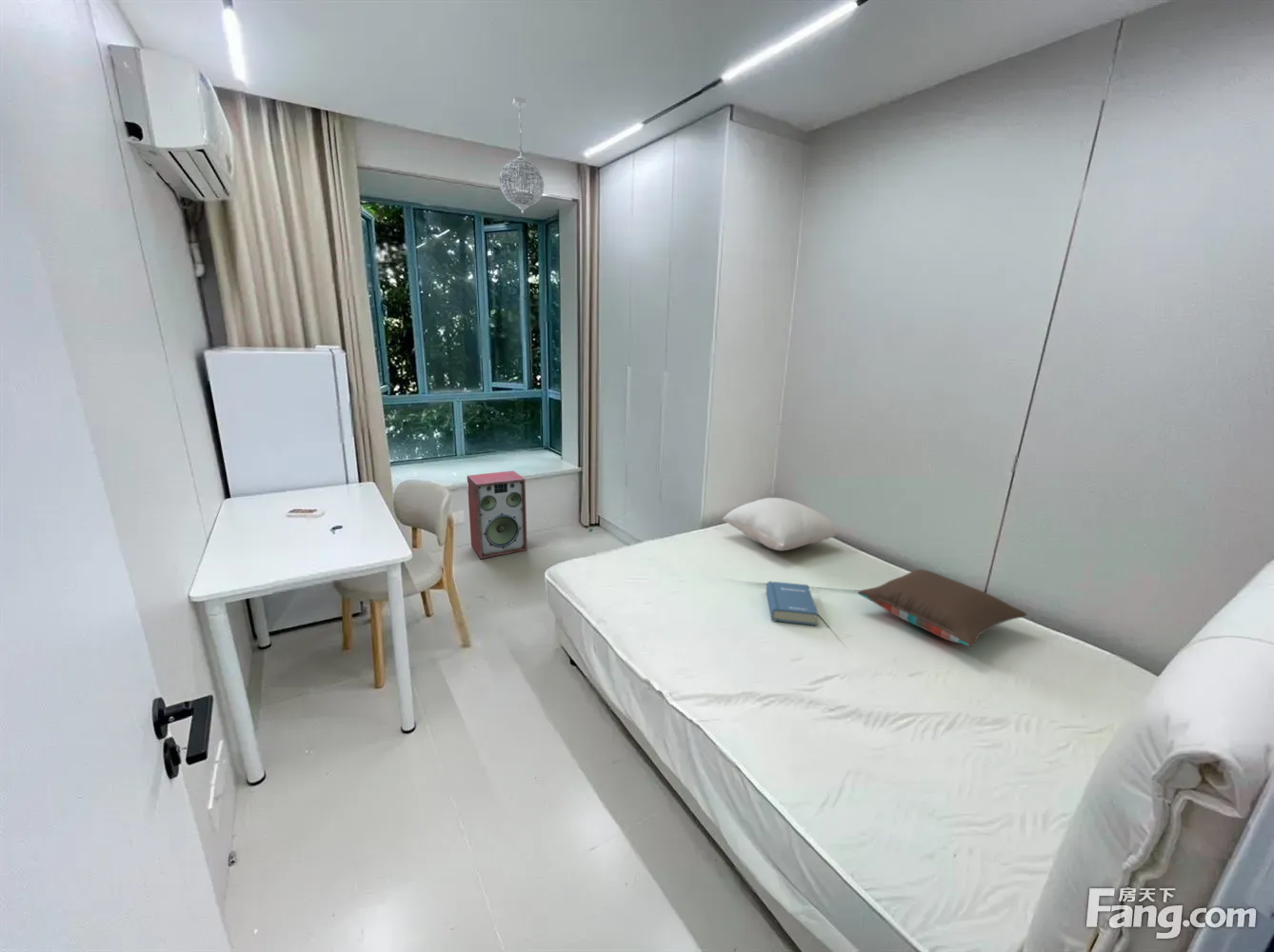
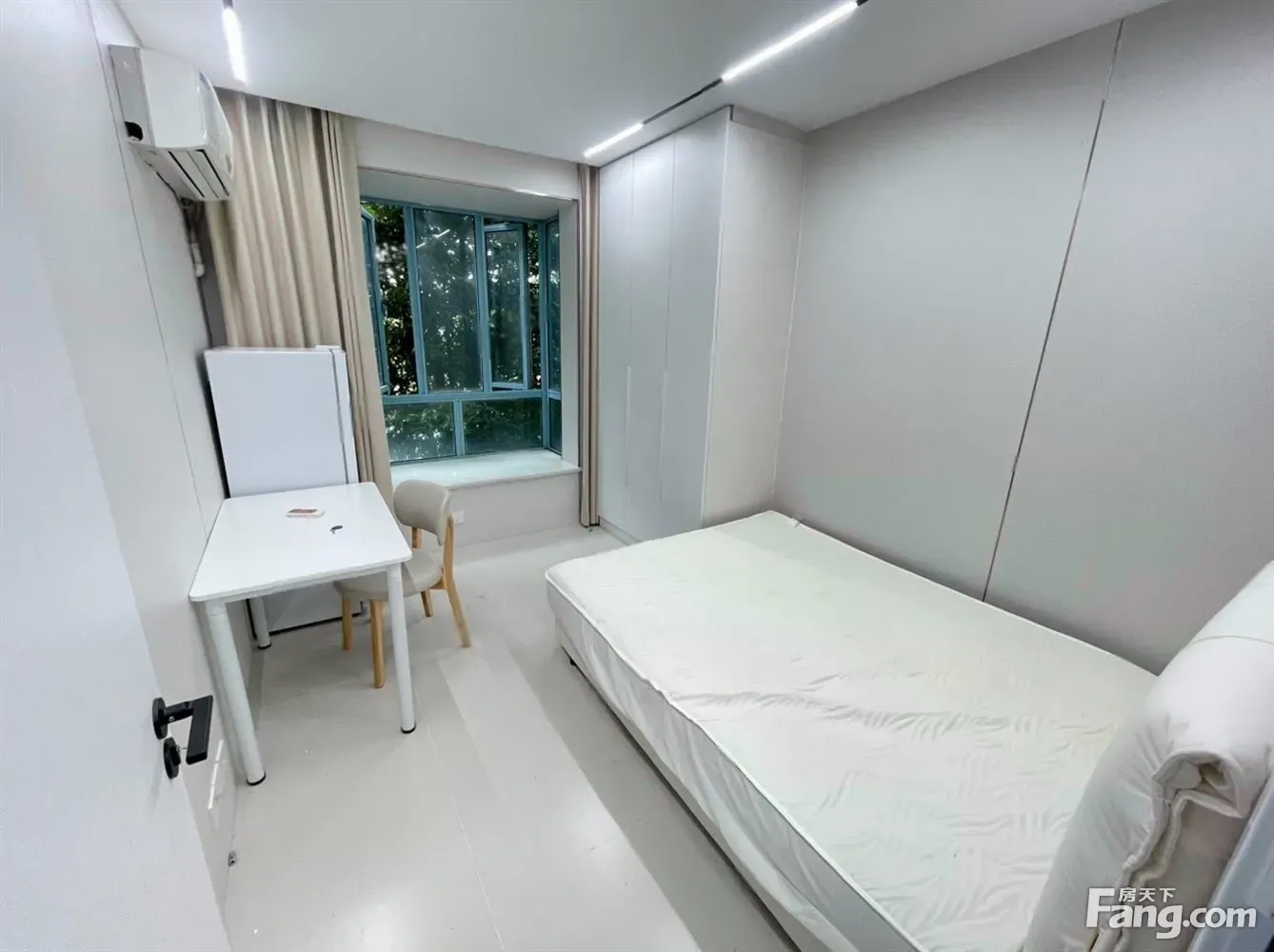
- pendant light (521, 158)
- hardback book (789, 602)
- pillow (939, 603)
- pillow (780, 522)
- speaker (497, 513)
